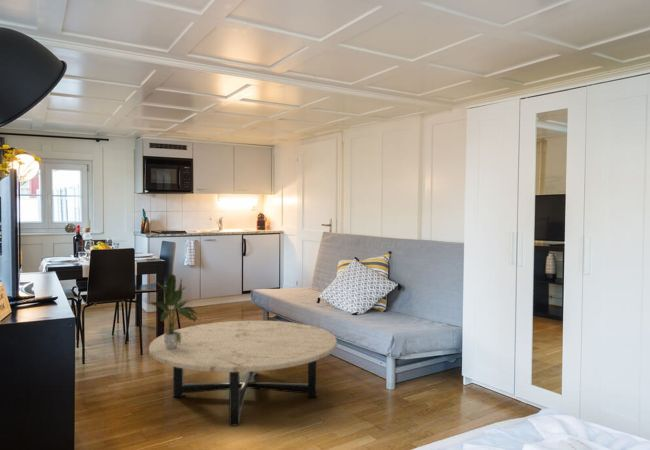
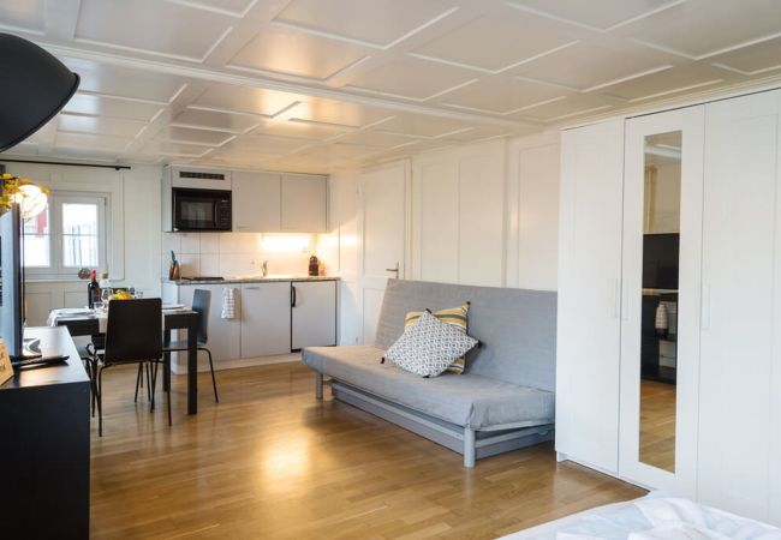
- coffee table (245, 367)
- potted plant (174, 311)
